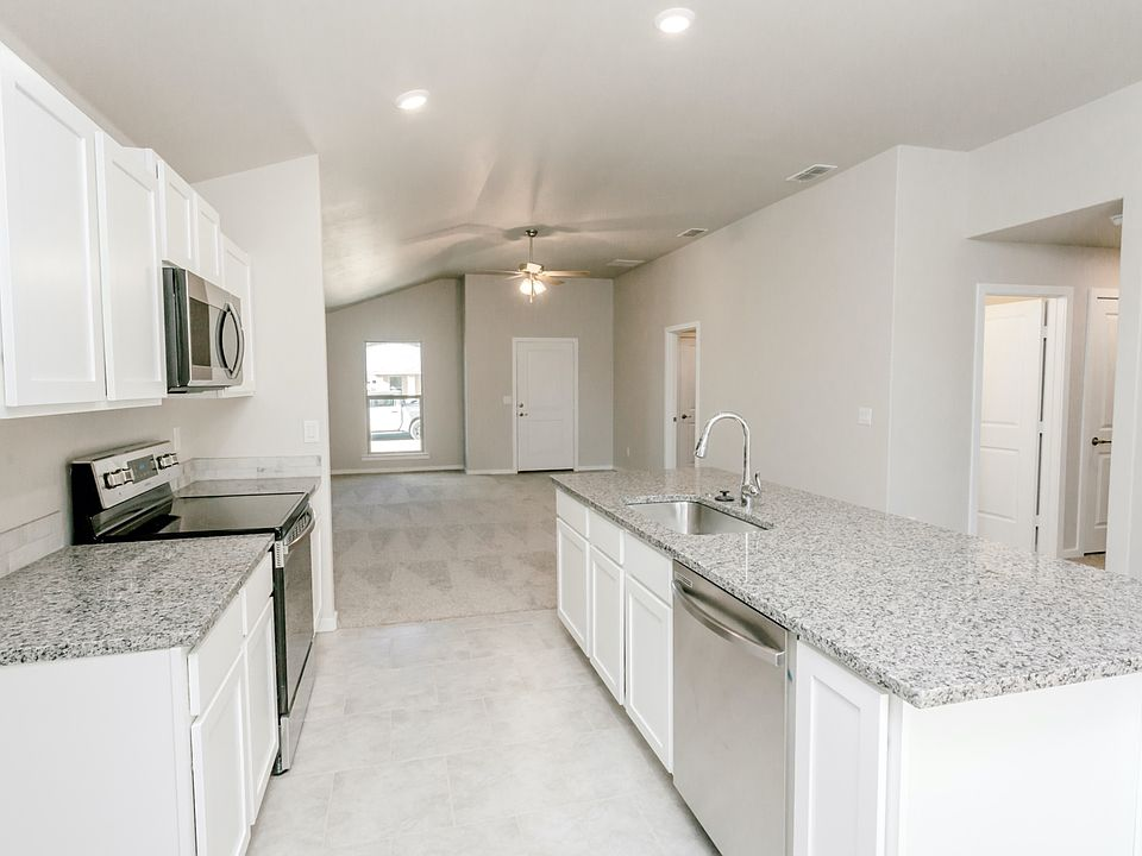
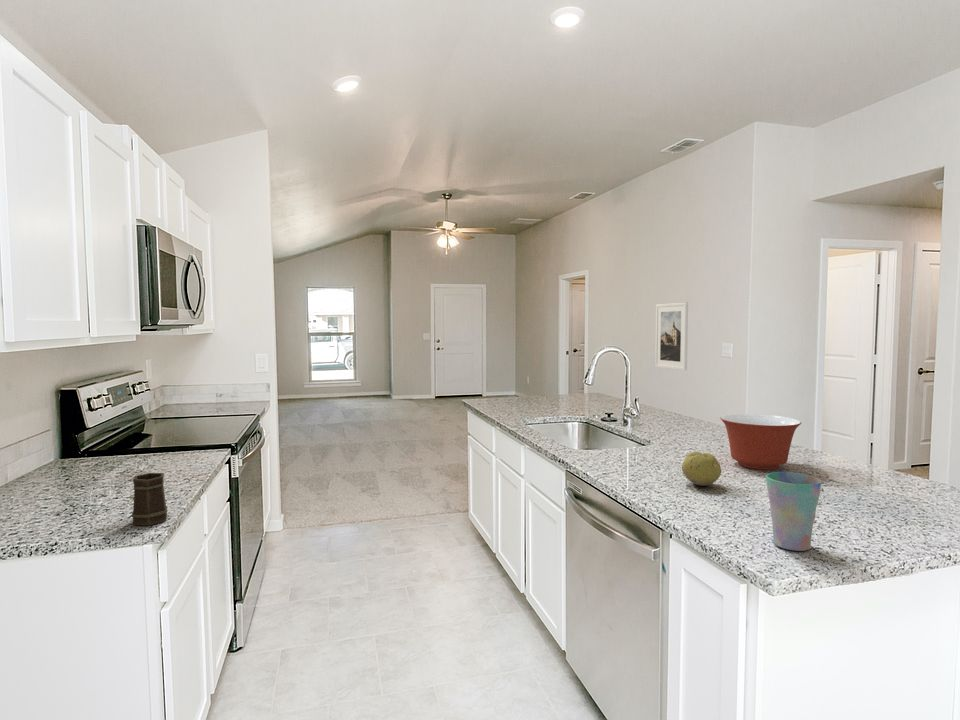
+ mixing bowl (759, 442)
+ mug (149, 497)
+ fruit (700, 469)
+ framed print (670, 336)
+ cup (792, 511)
